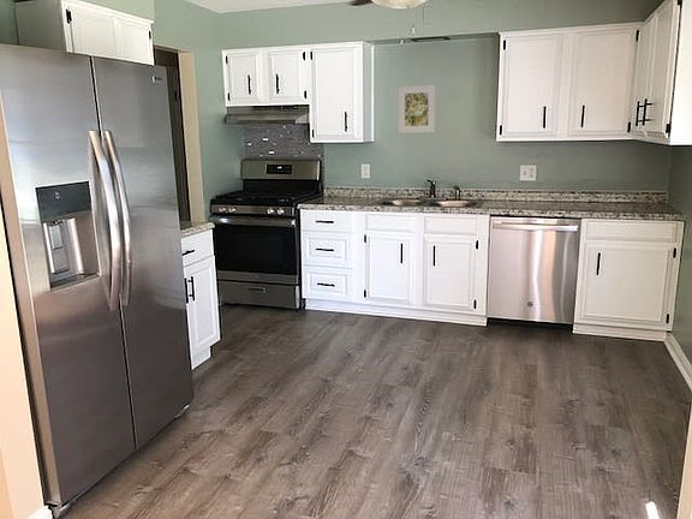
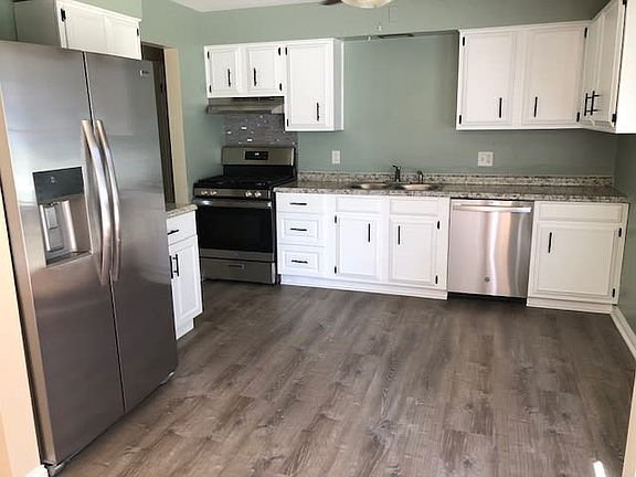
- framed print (416, 109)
